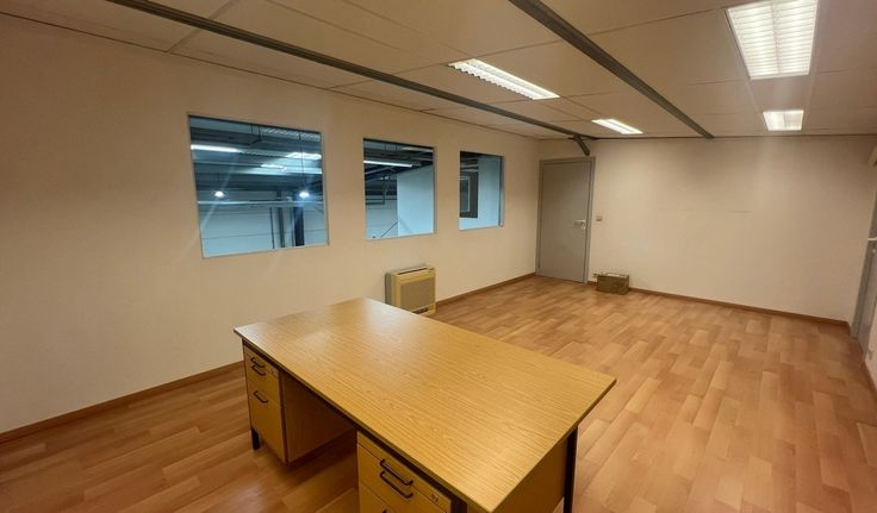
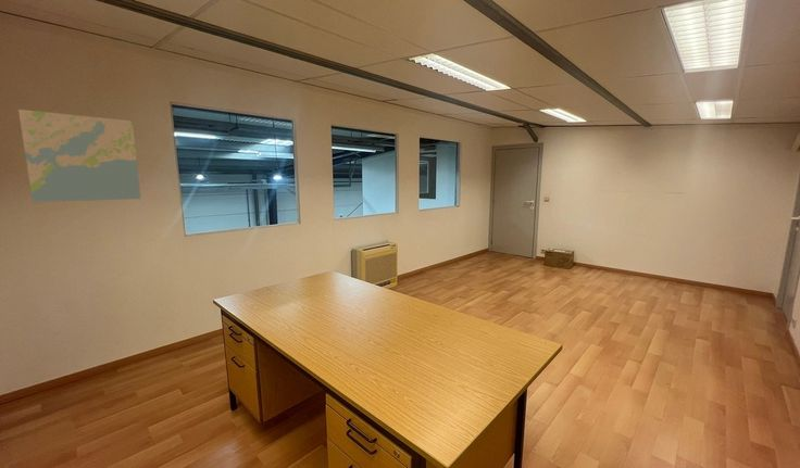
+ map (86, 159)
